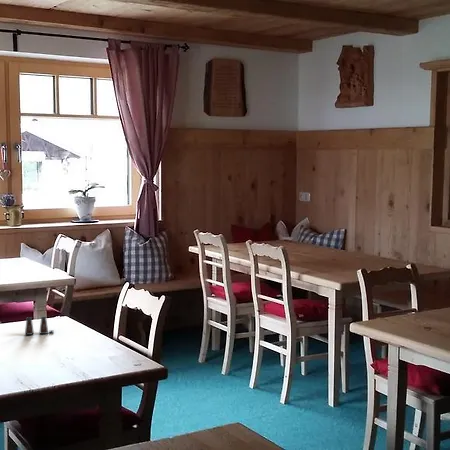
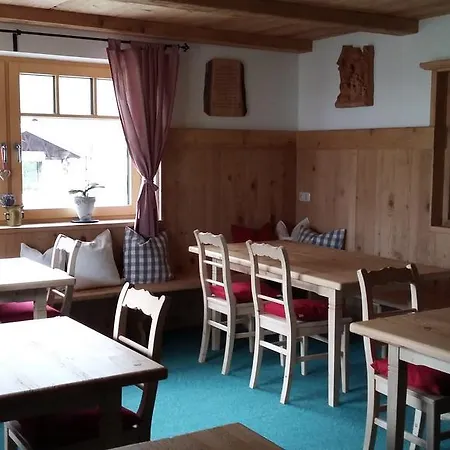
- salt shaker (40, 325)
